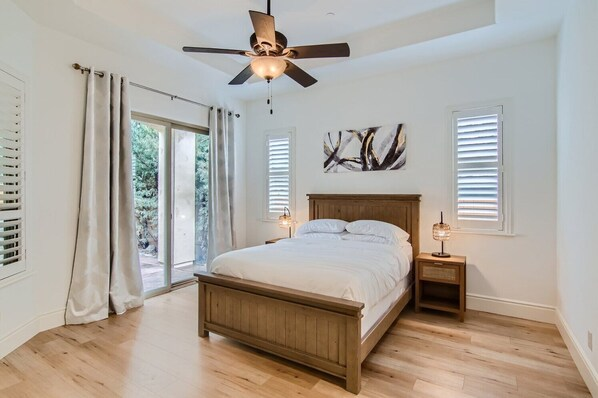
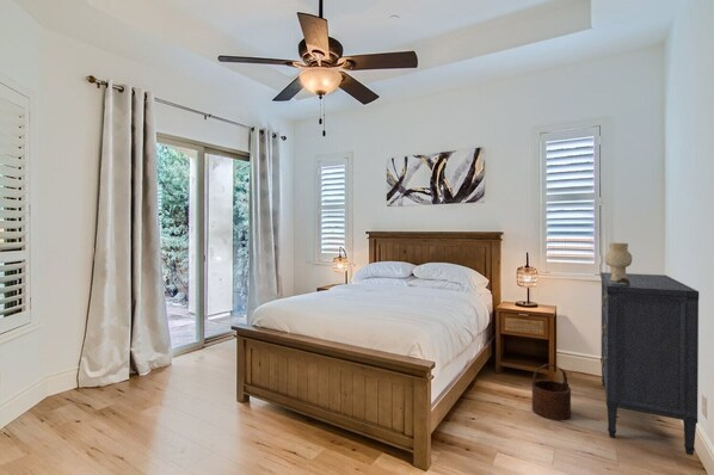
+ wooden bucket (550, 388)
+ decorative vase (617, 263)
+ dresser (639, 346)
